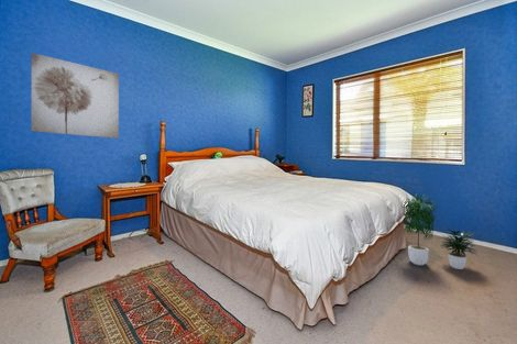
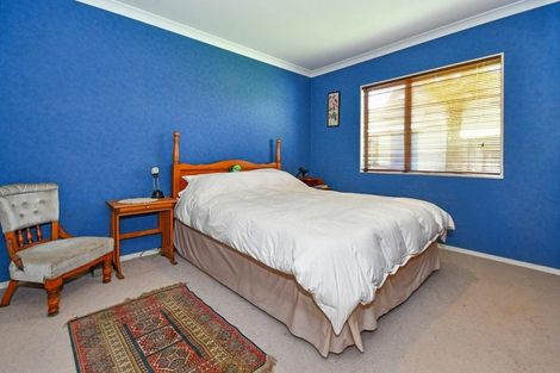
- wall art (78, 99)
- potted plant (433, 228)
